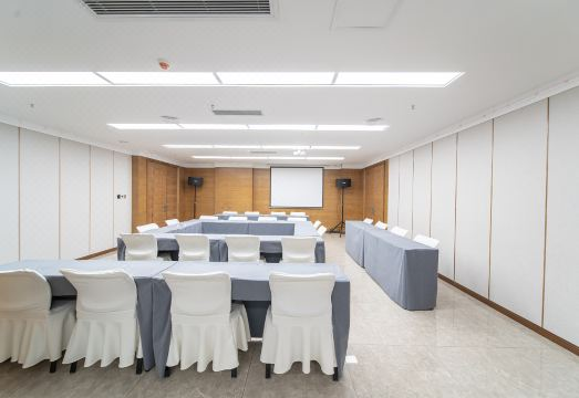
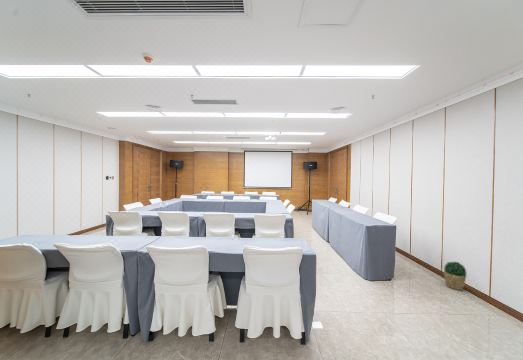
+ potted plant (454, 274)
